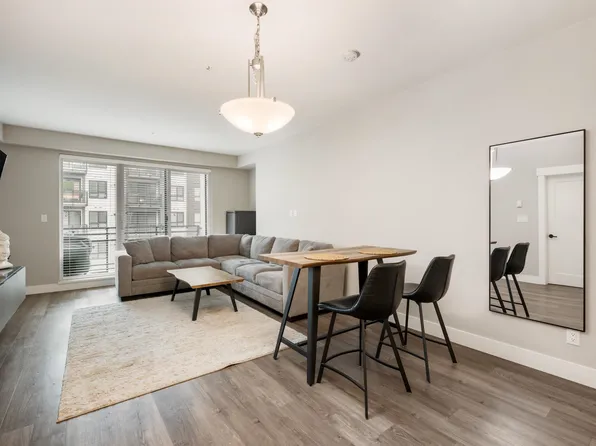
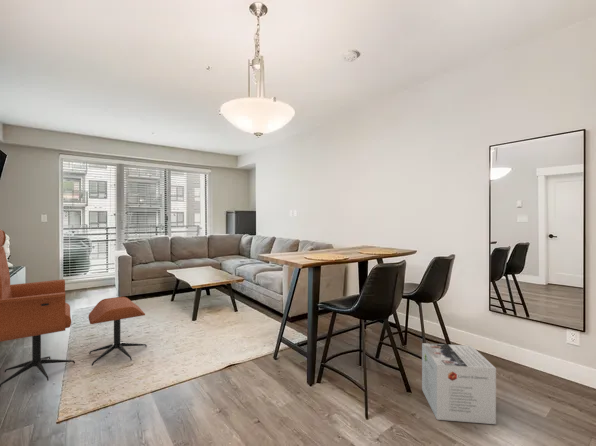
+ lounge chair (64, 294)
+ cardboard box (455, 379)
